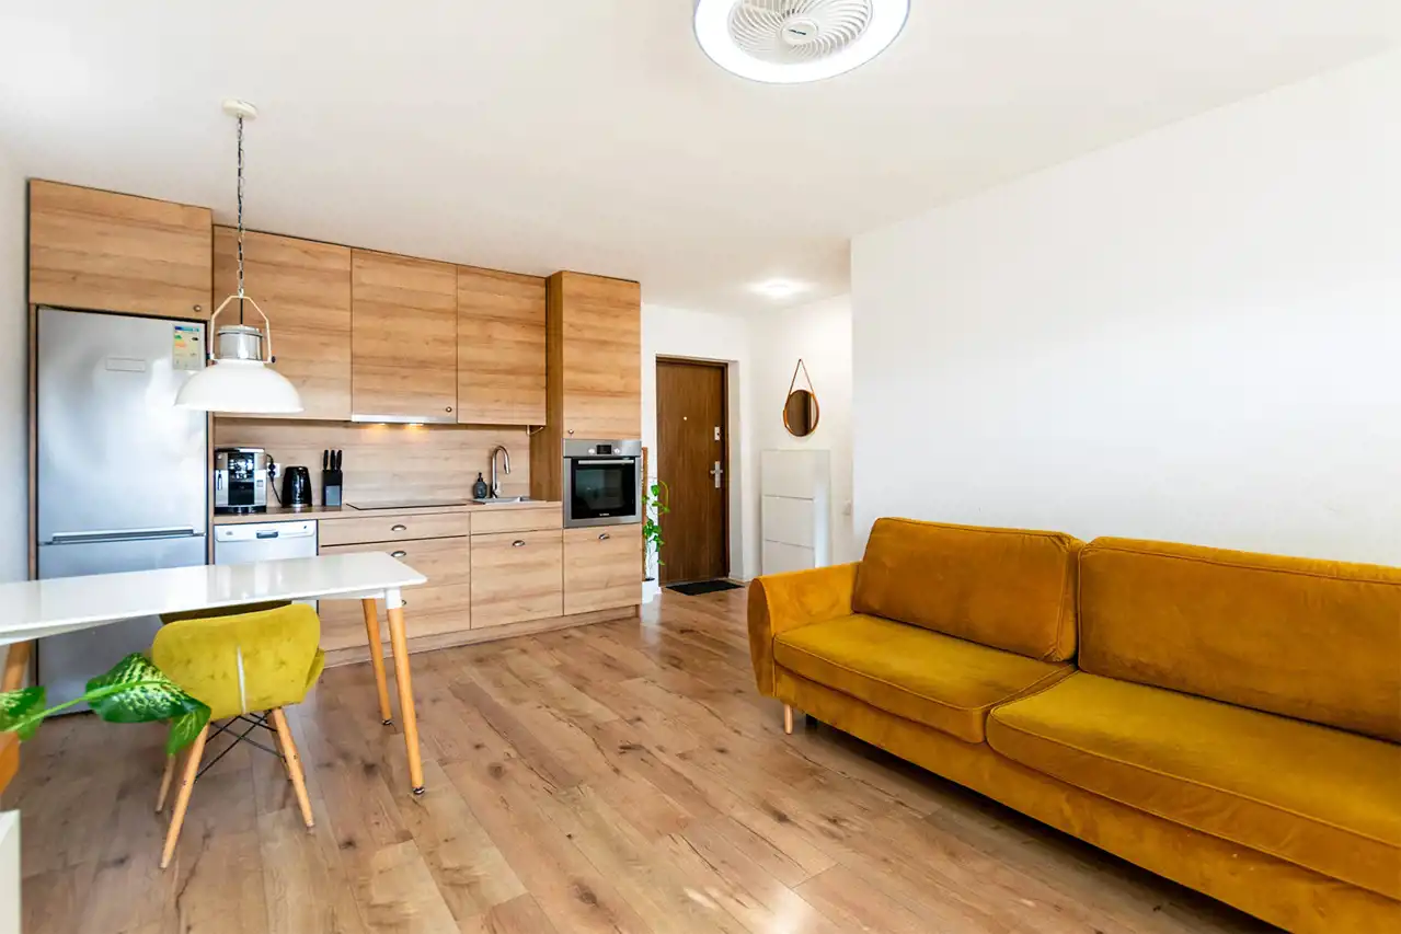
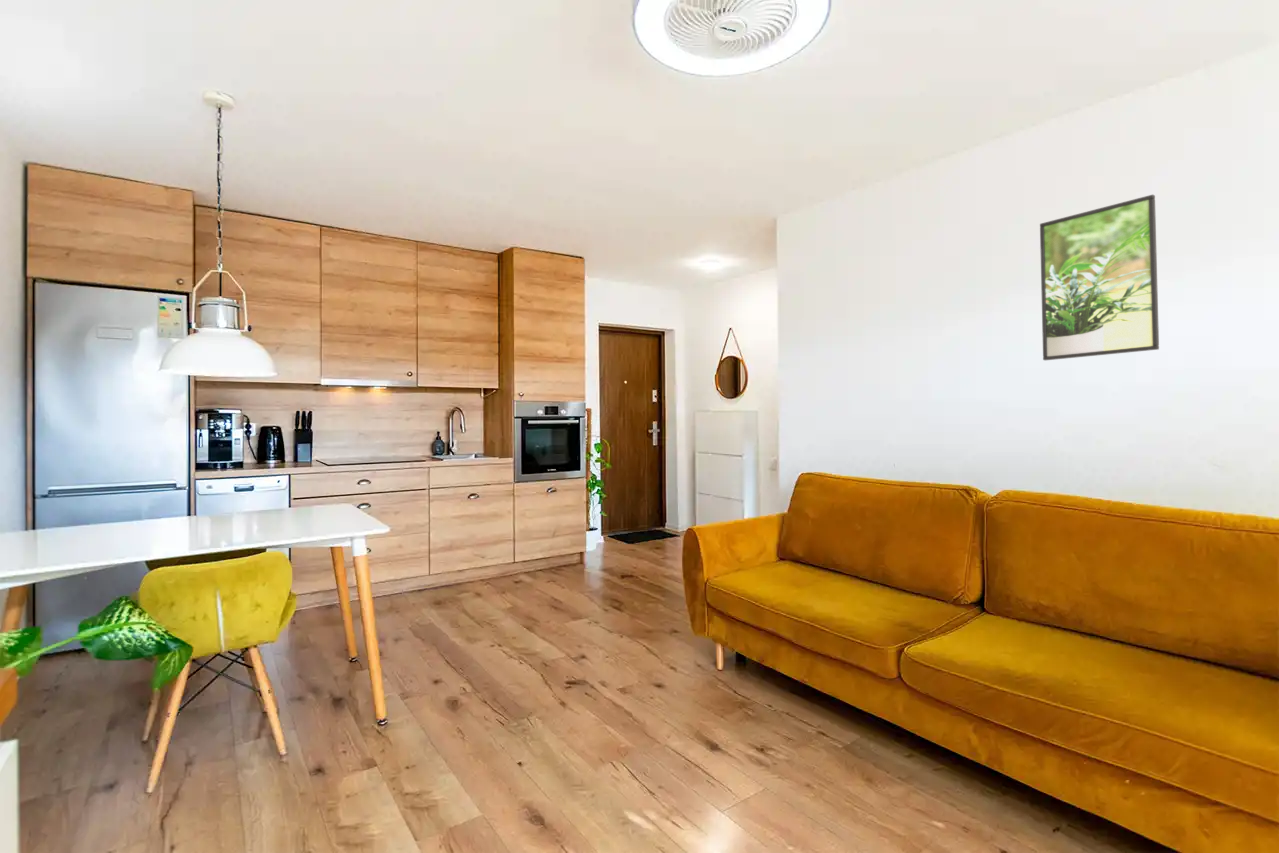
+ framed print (1095, 282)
